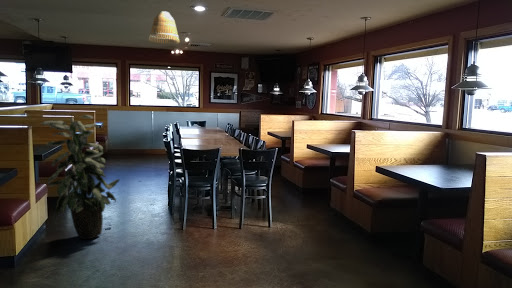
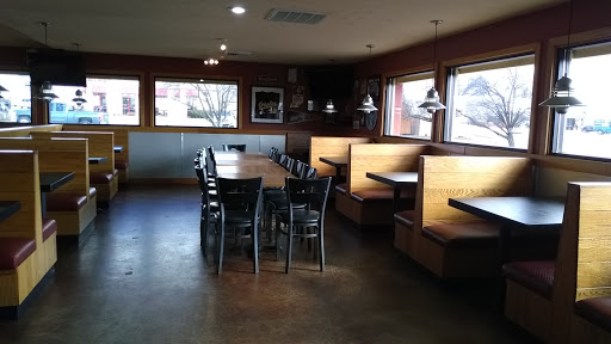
- indoor plant (81, 177)
- lamp shade (163, 26)
